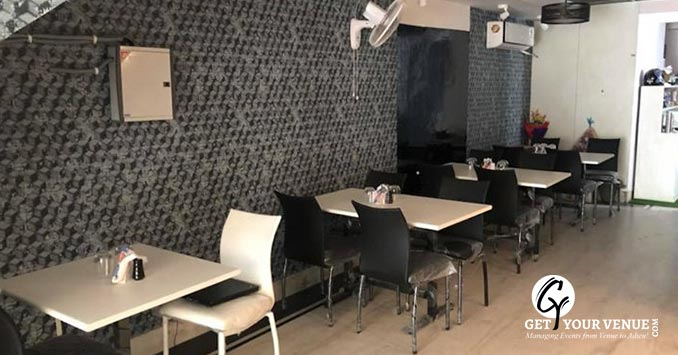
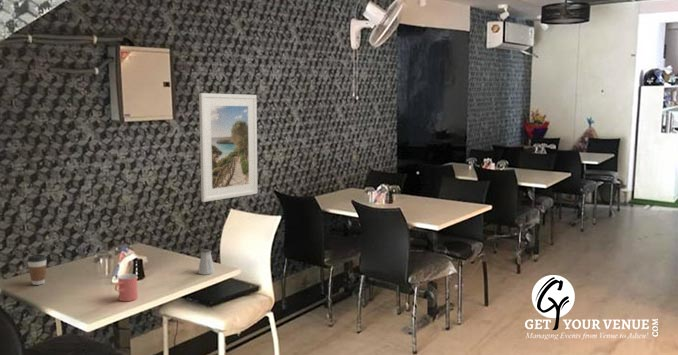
+ coffee cup (37, 269)
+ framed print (230, 146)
+ cup (125, 288)
+ saltshaker (206, 261)
